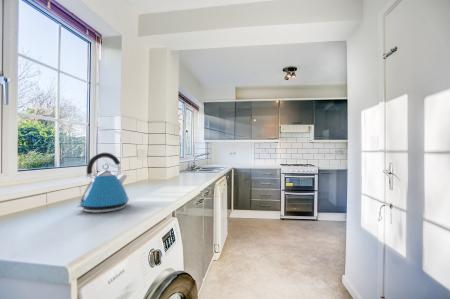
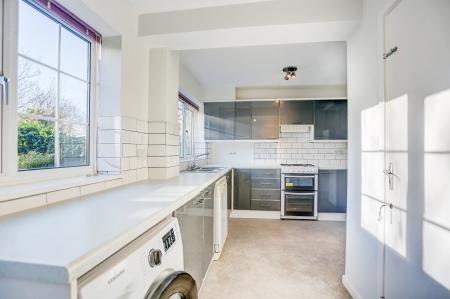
- kettle (103, 180)
